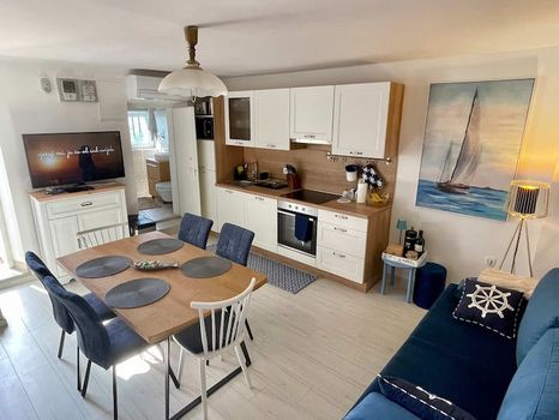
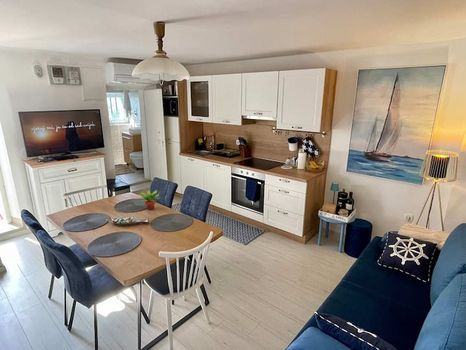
+ succulent plant (149, 199)
